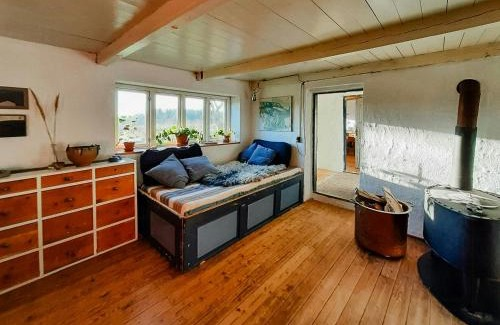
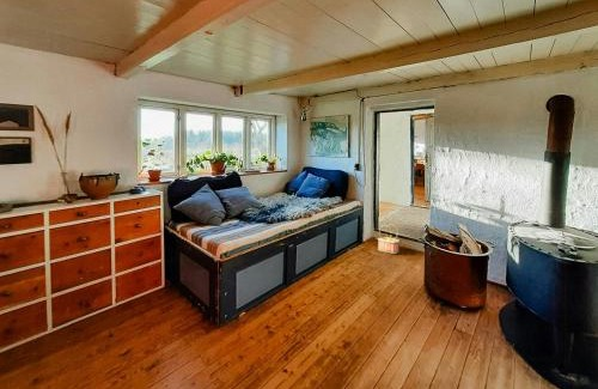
+ basket (389, 237)
